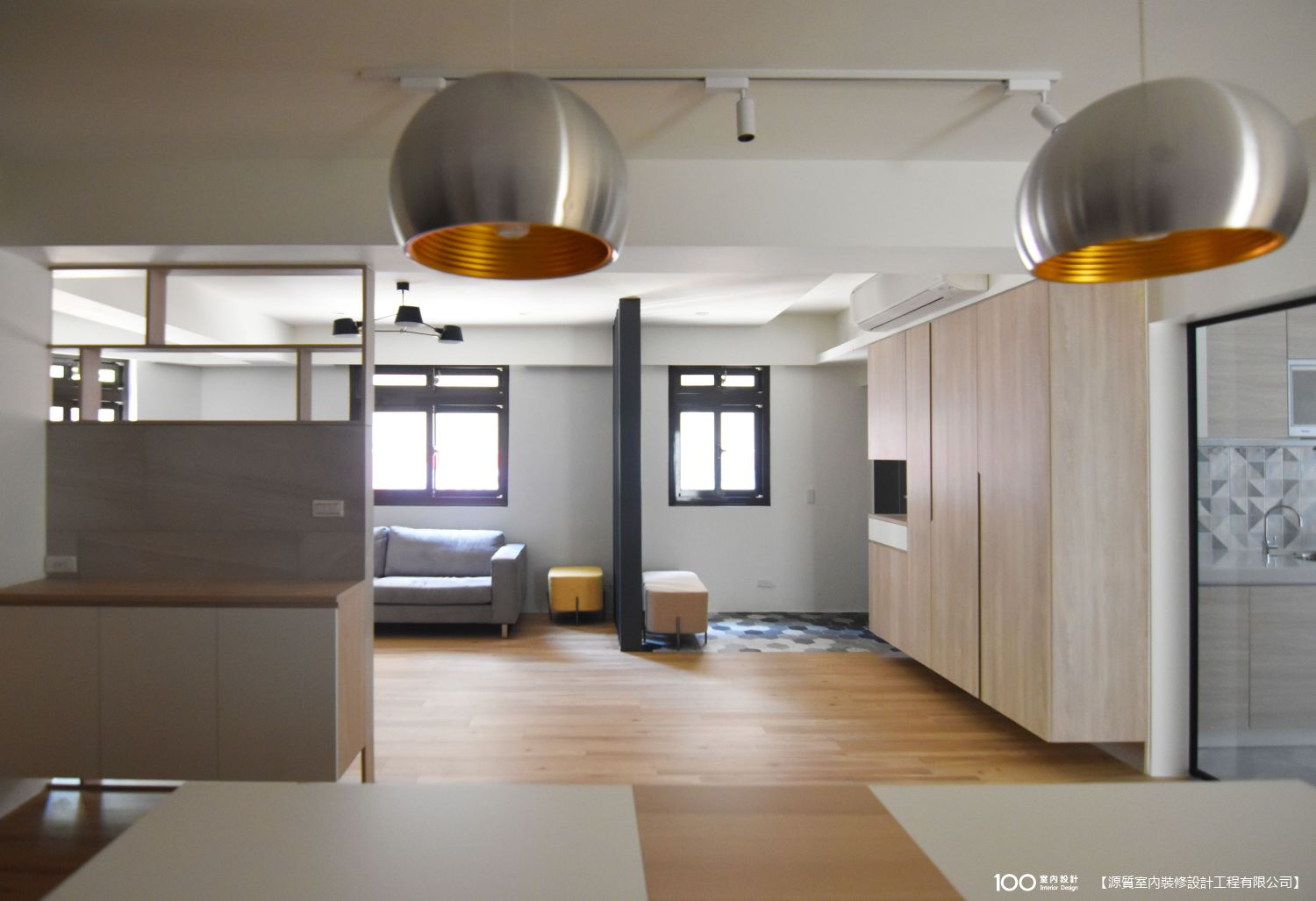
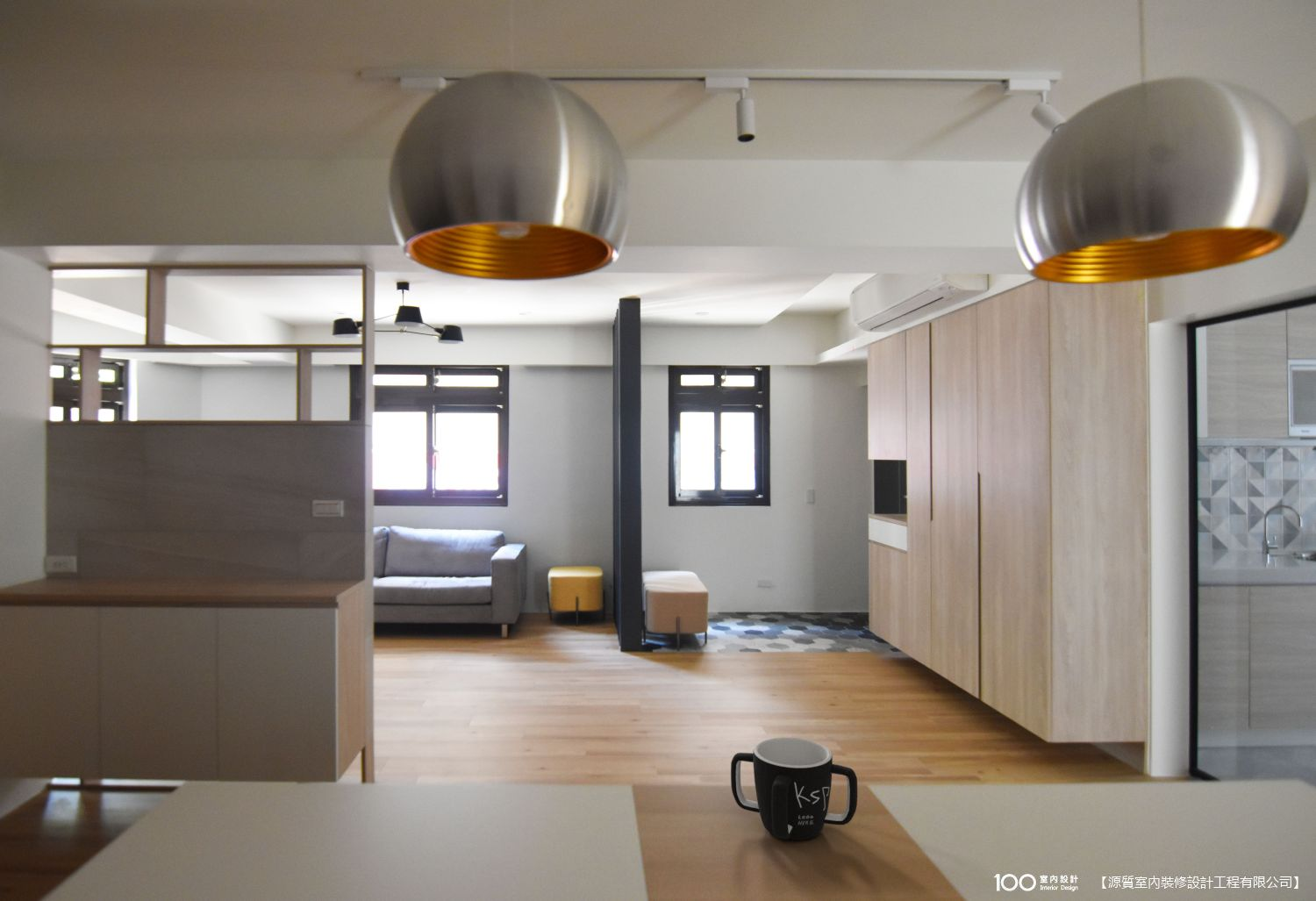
+ mug (792, 789)
